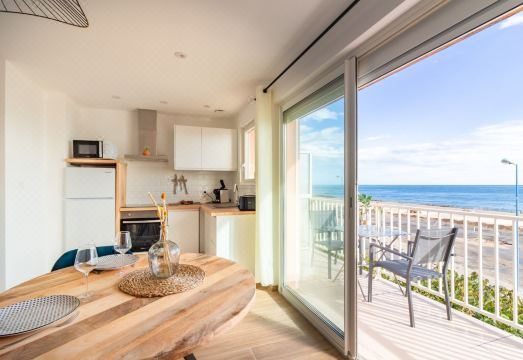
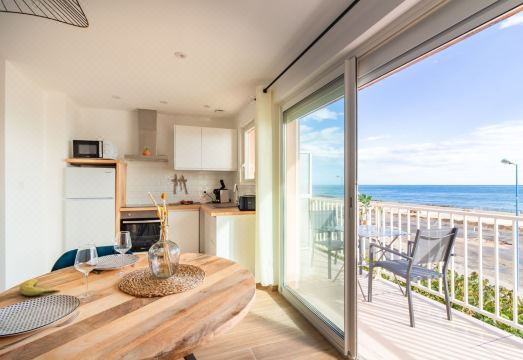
+ banana (36, 288)
